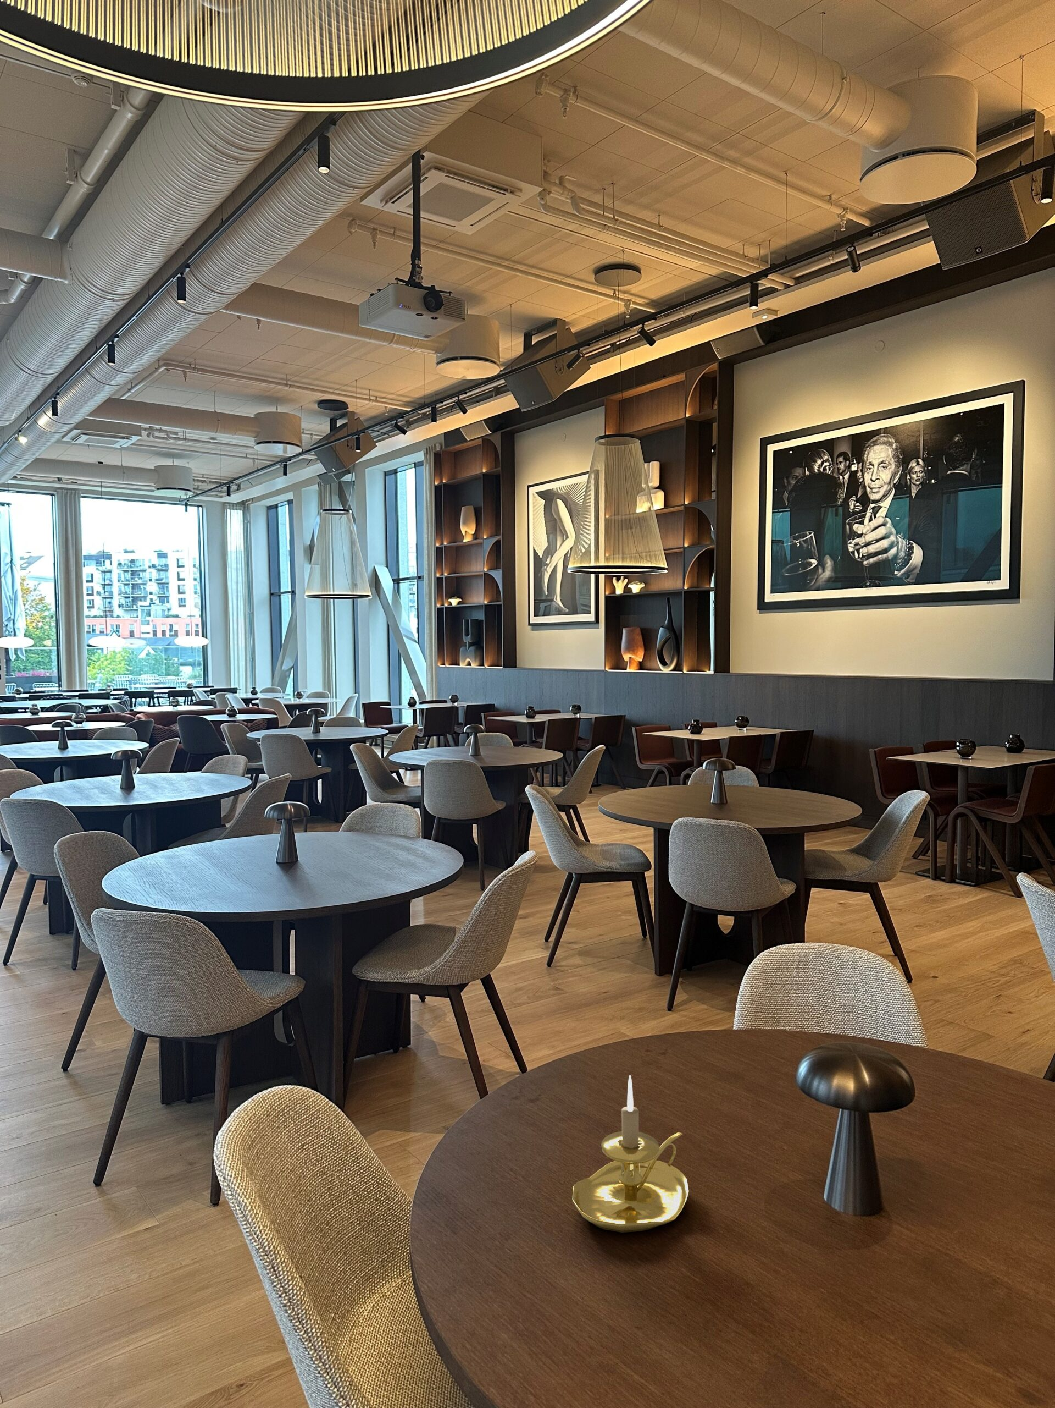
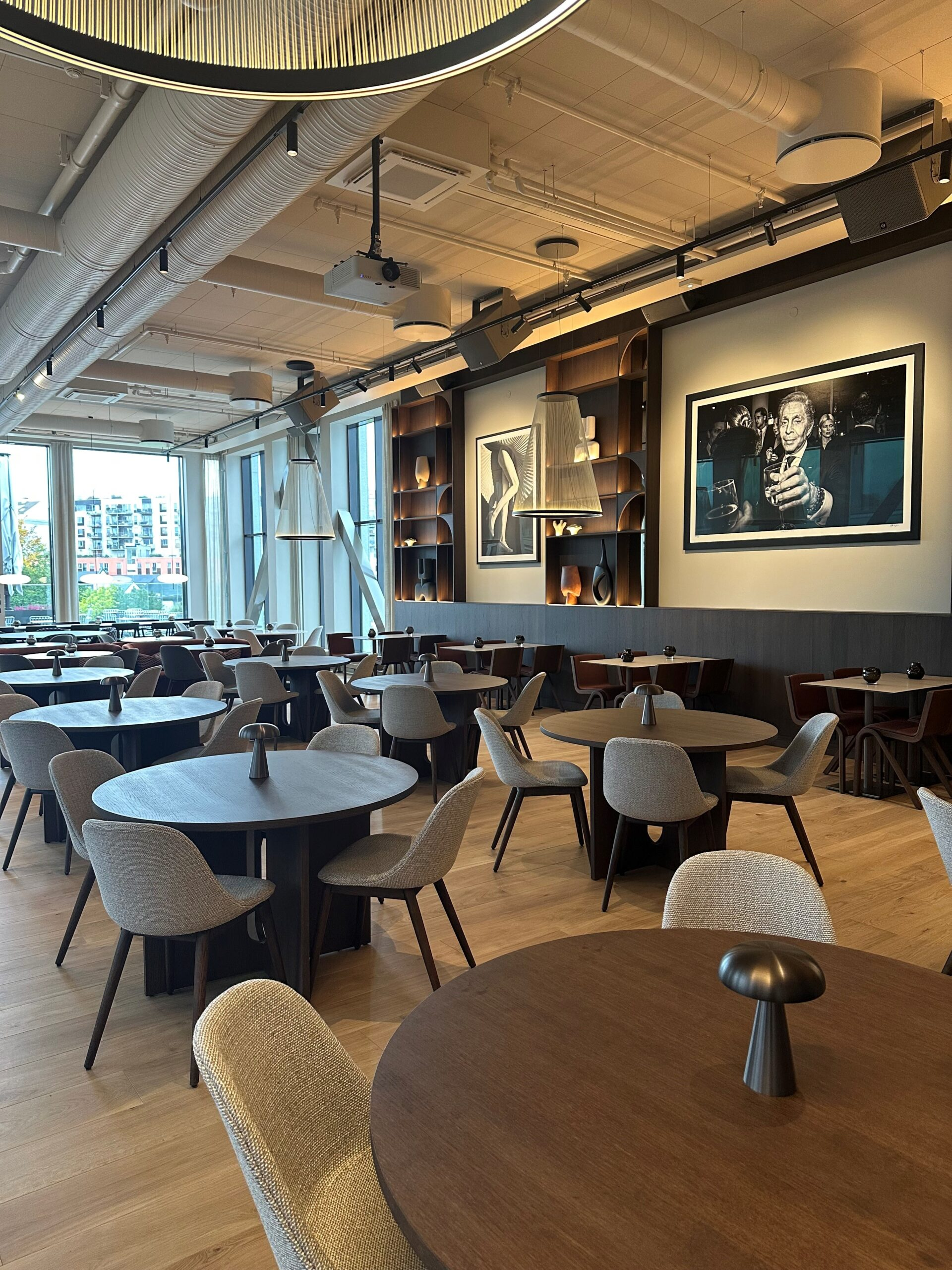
- candle holder (636, 1135)
